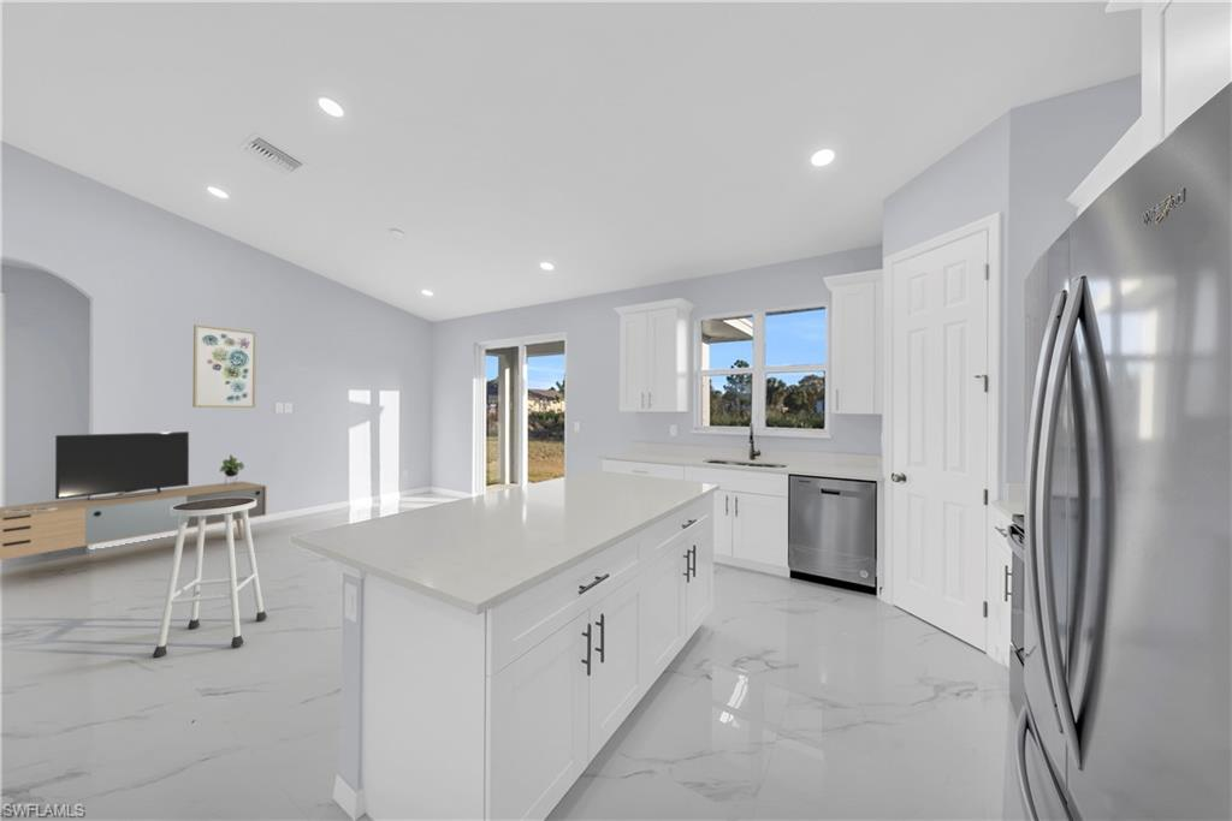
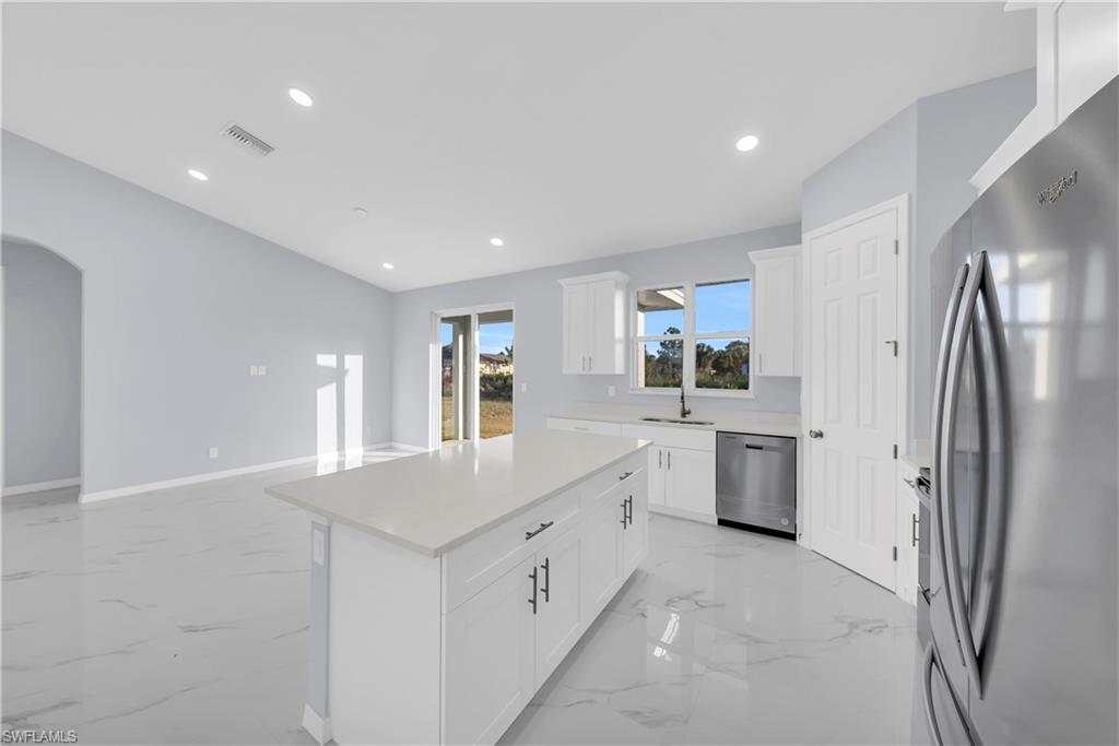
- stool (214, 579)
- media console (128, 495)
- wall art (225, 368)
